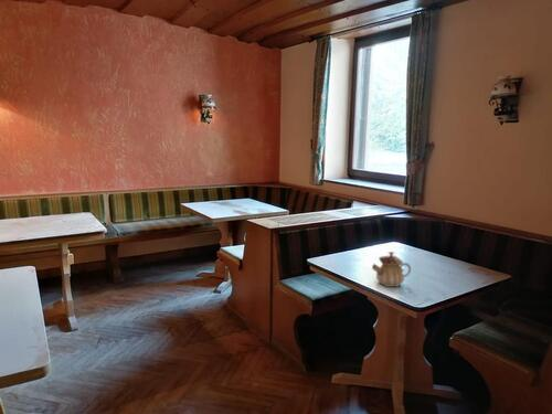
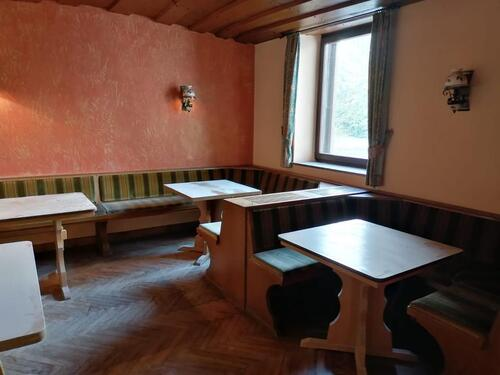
- teapot (392, 267)
